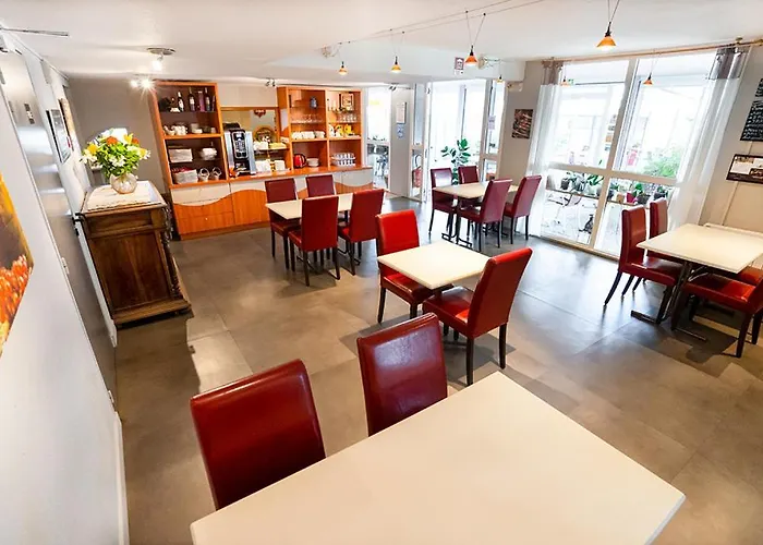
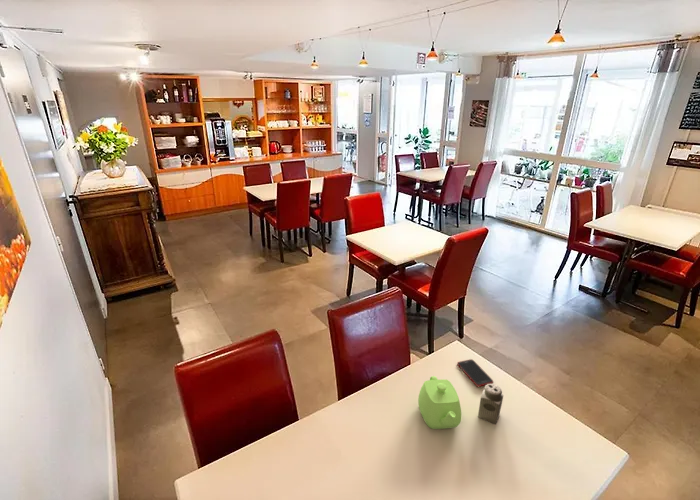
+ teapot (441, 404)
+ cell phone (474, 372)
+ salt shaker (491, 401)
